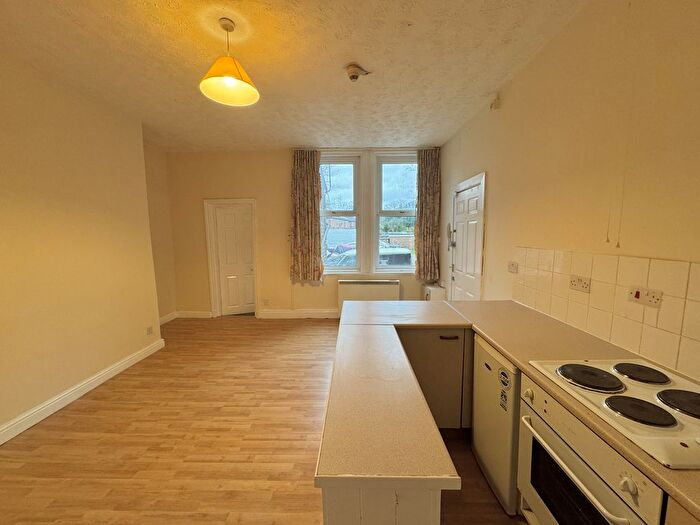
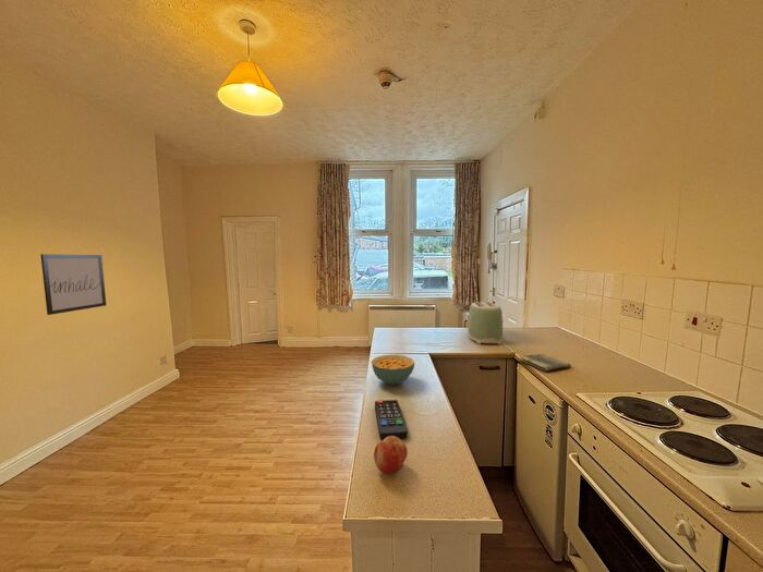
+ remote control (389, 417)
+ dish towel (543, 361)
+ toaster (484, 320)
+ wall art (76, 282)
+ fruit (390, 454)
+ cereal bowl (392, 372)
